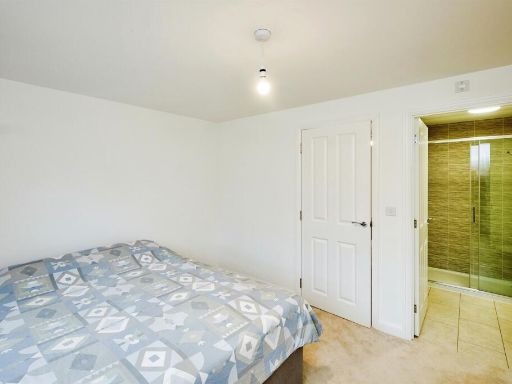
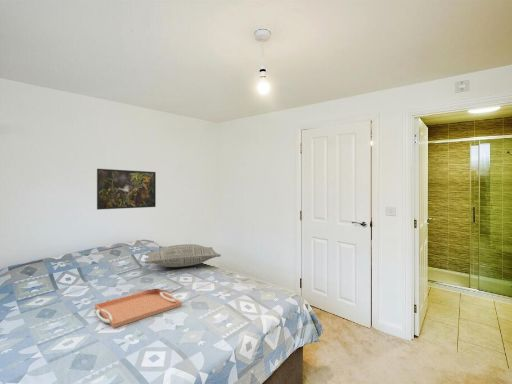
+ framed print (128, 189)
+ pillow (182, 255)
+ serving tray (138, 305)
